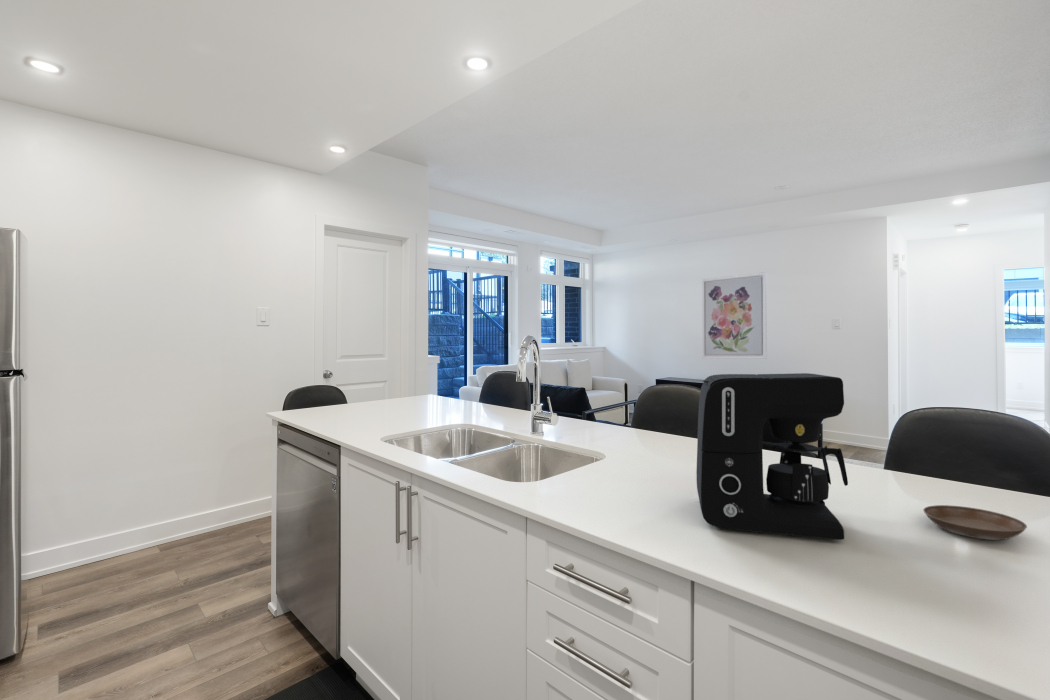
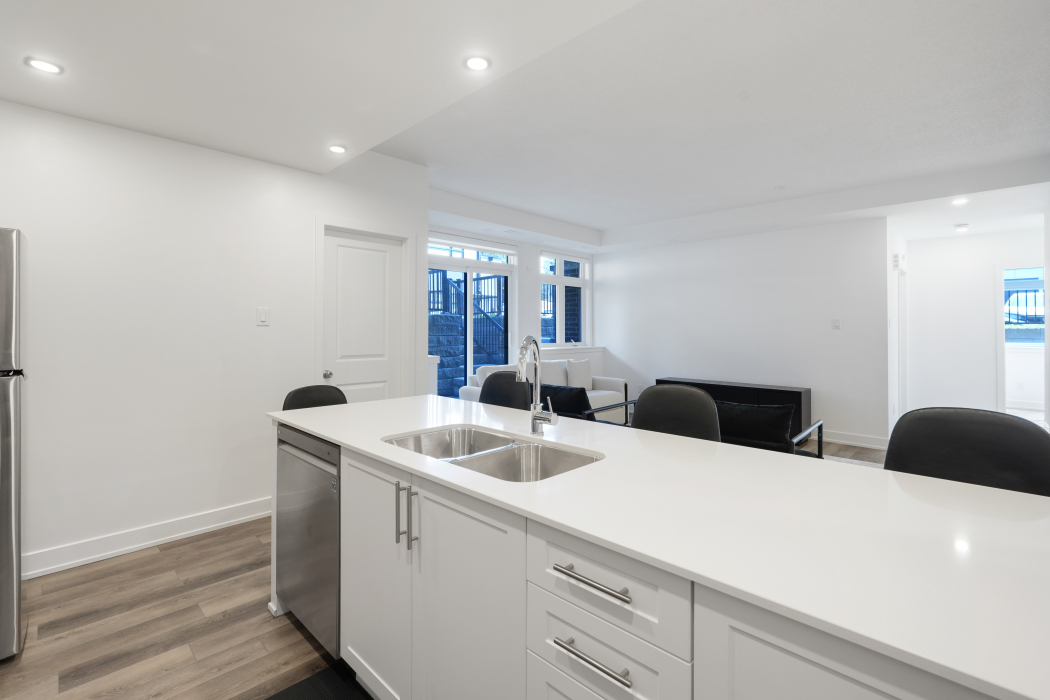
- saucer (972, 523)
- wall art (733, 317)
- coffee maker (773, 446)
